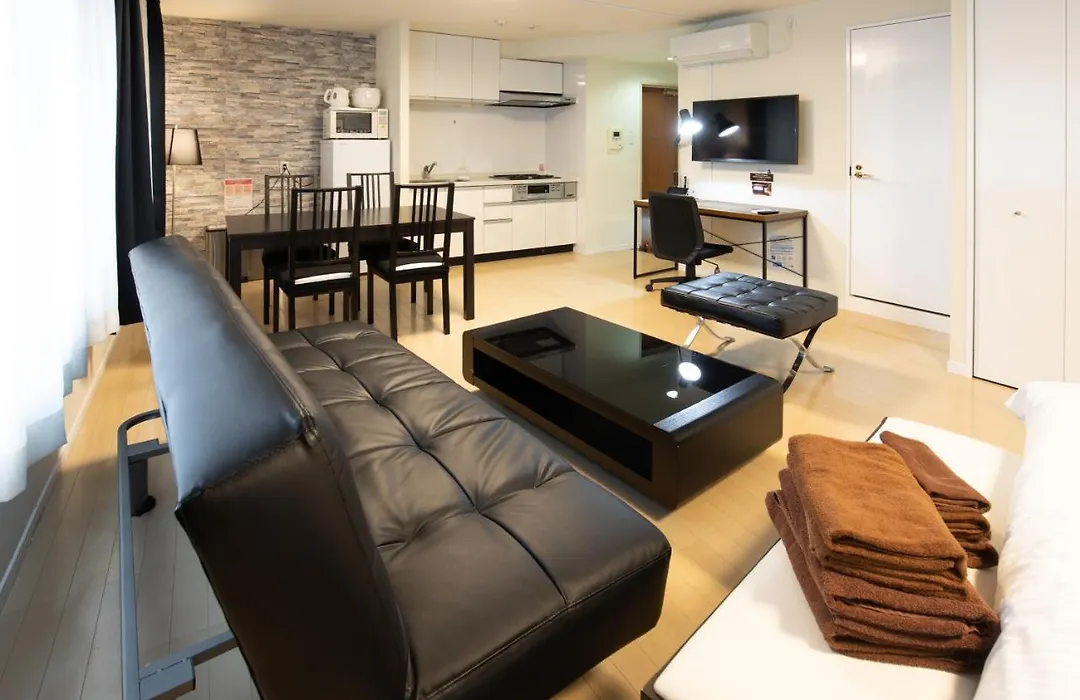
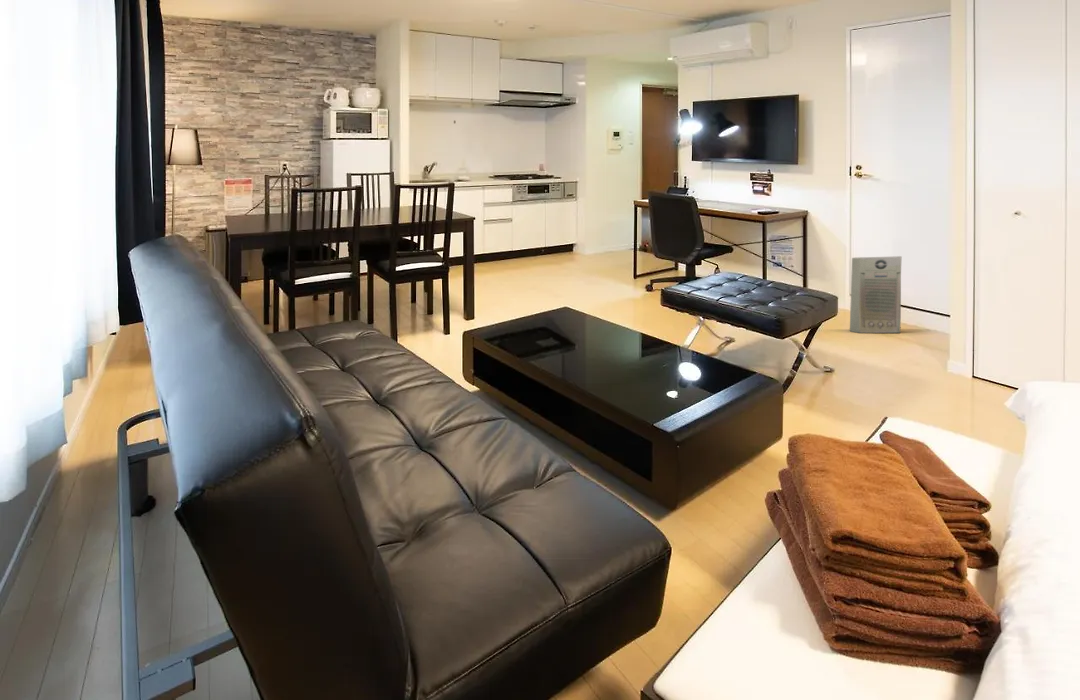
+ fan (874, 294)
